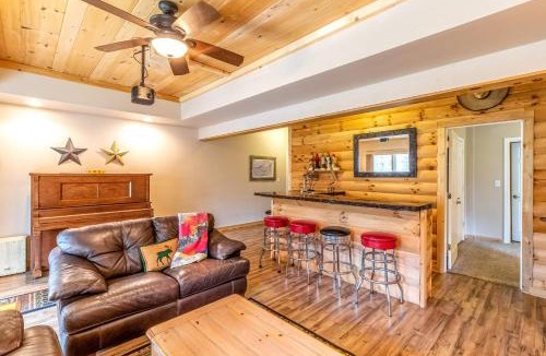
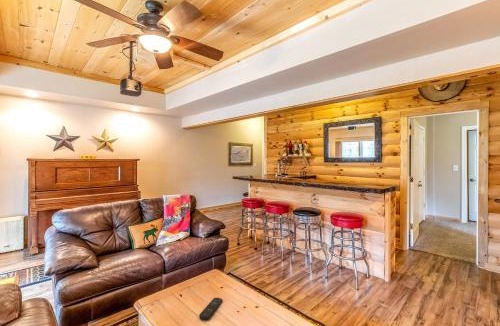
+ remote control (211, 307)
